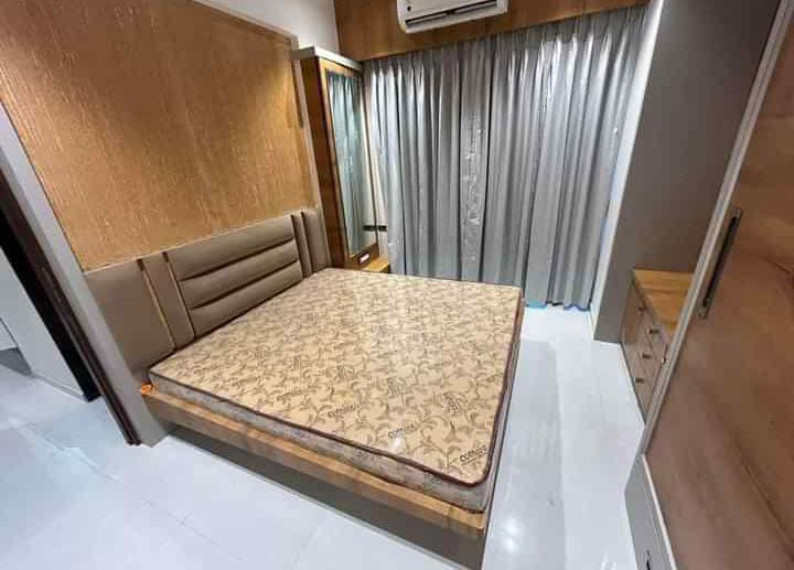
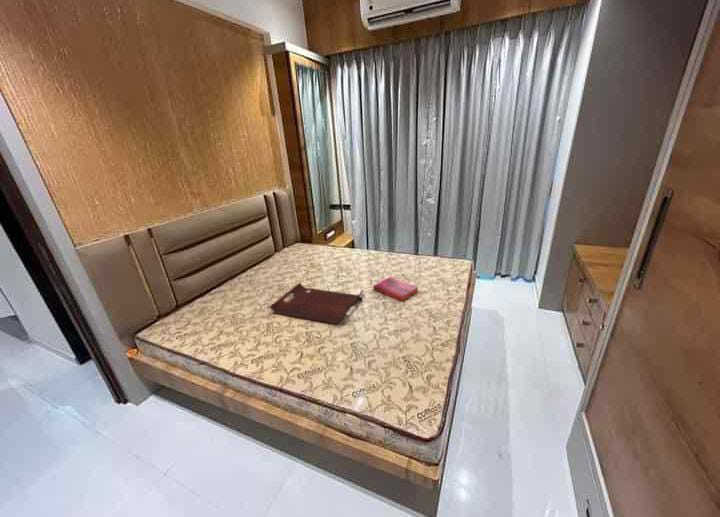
+ serving tray (318, 301)
+ hardback book (395, 288)
